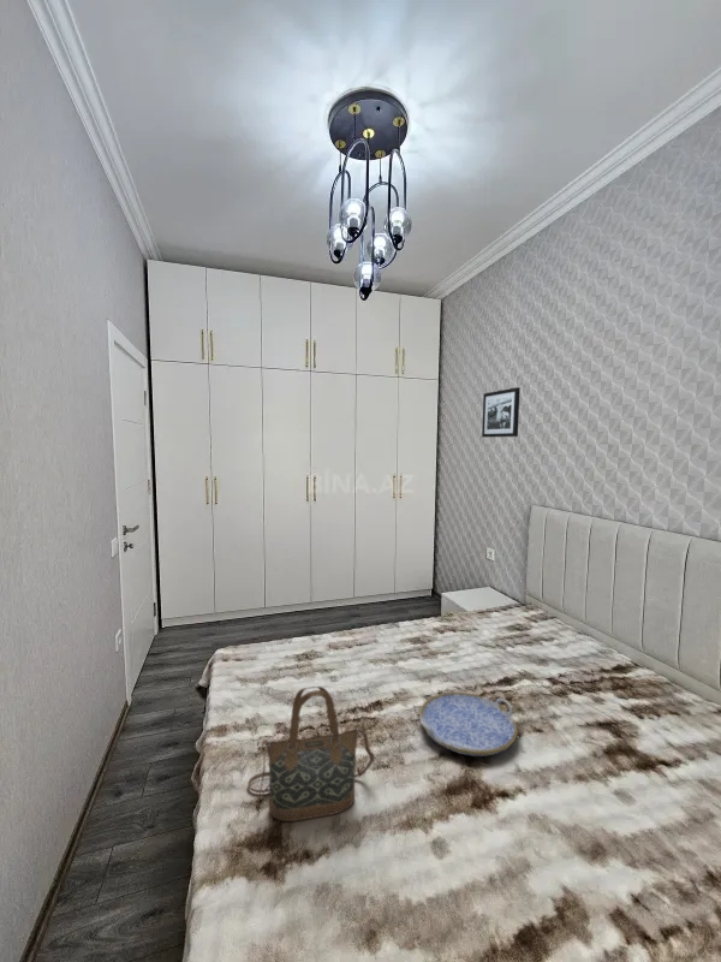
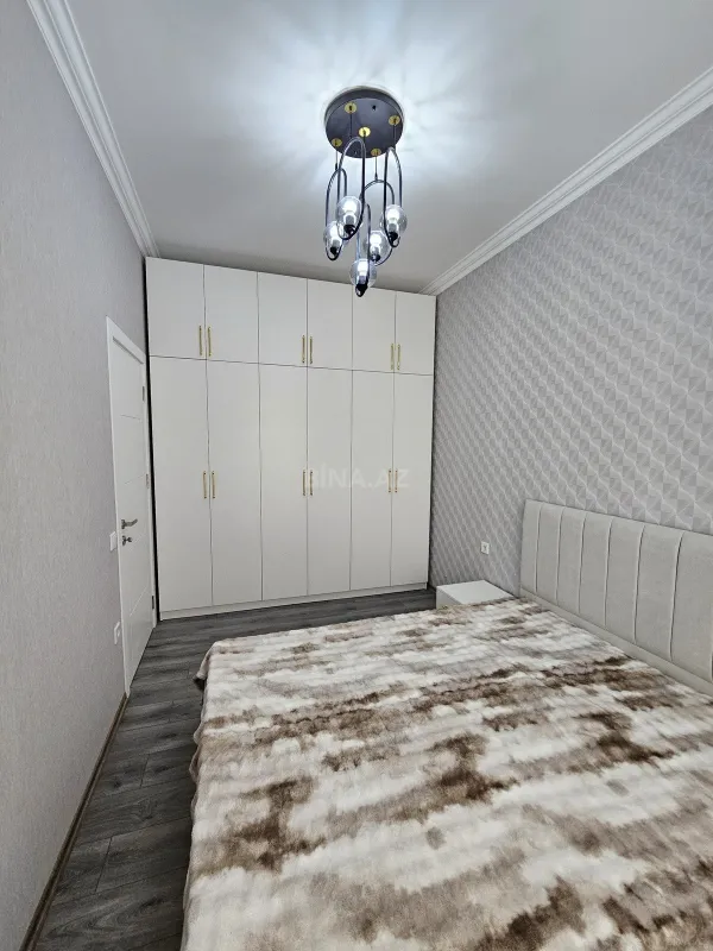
- serving tray (466, 720)
- handbag (311, 737)
- picture frame (499, 414)
